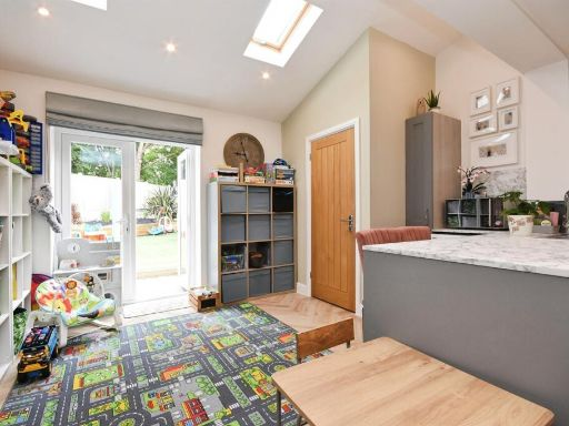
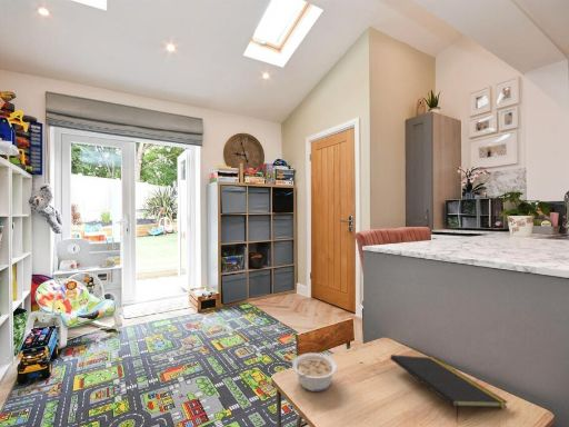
+ legume (315, 371)
+ notepad (442, 378)
